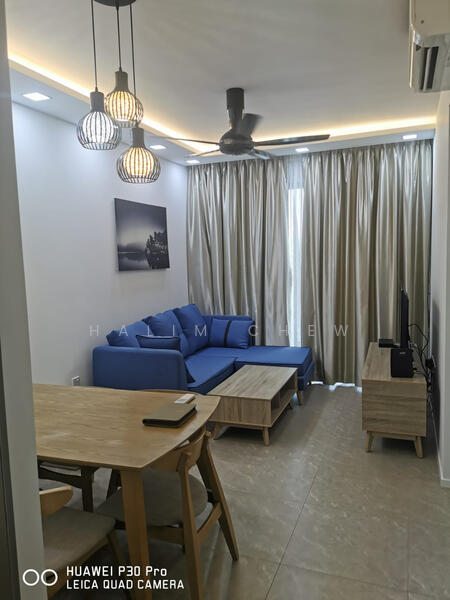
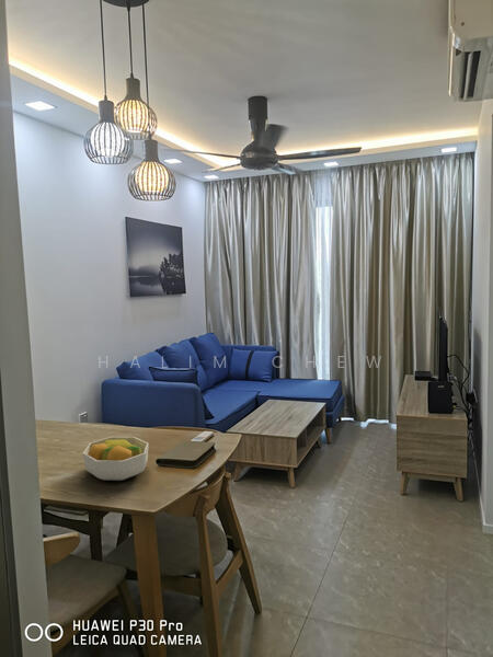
+ fruit bowl (116, 453)
